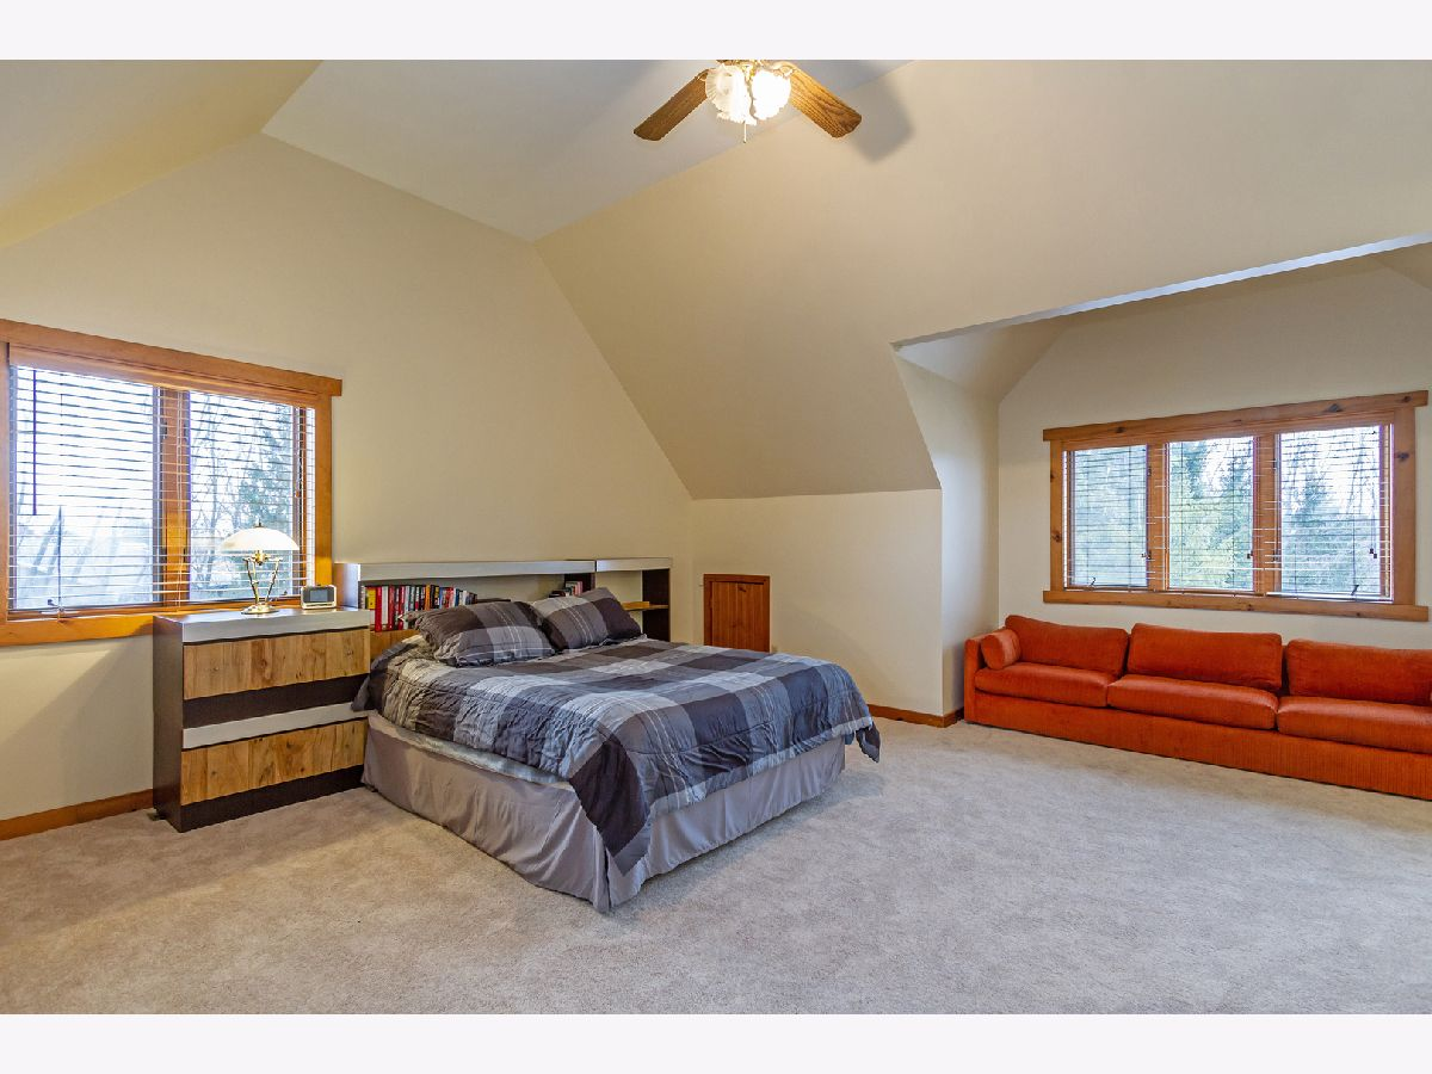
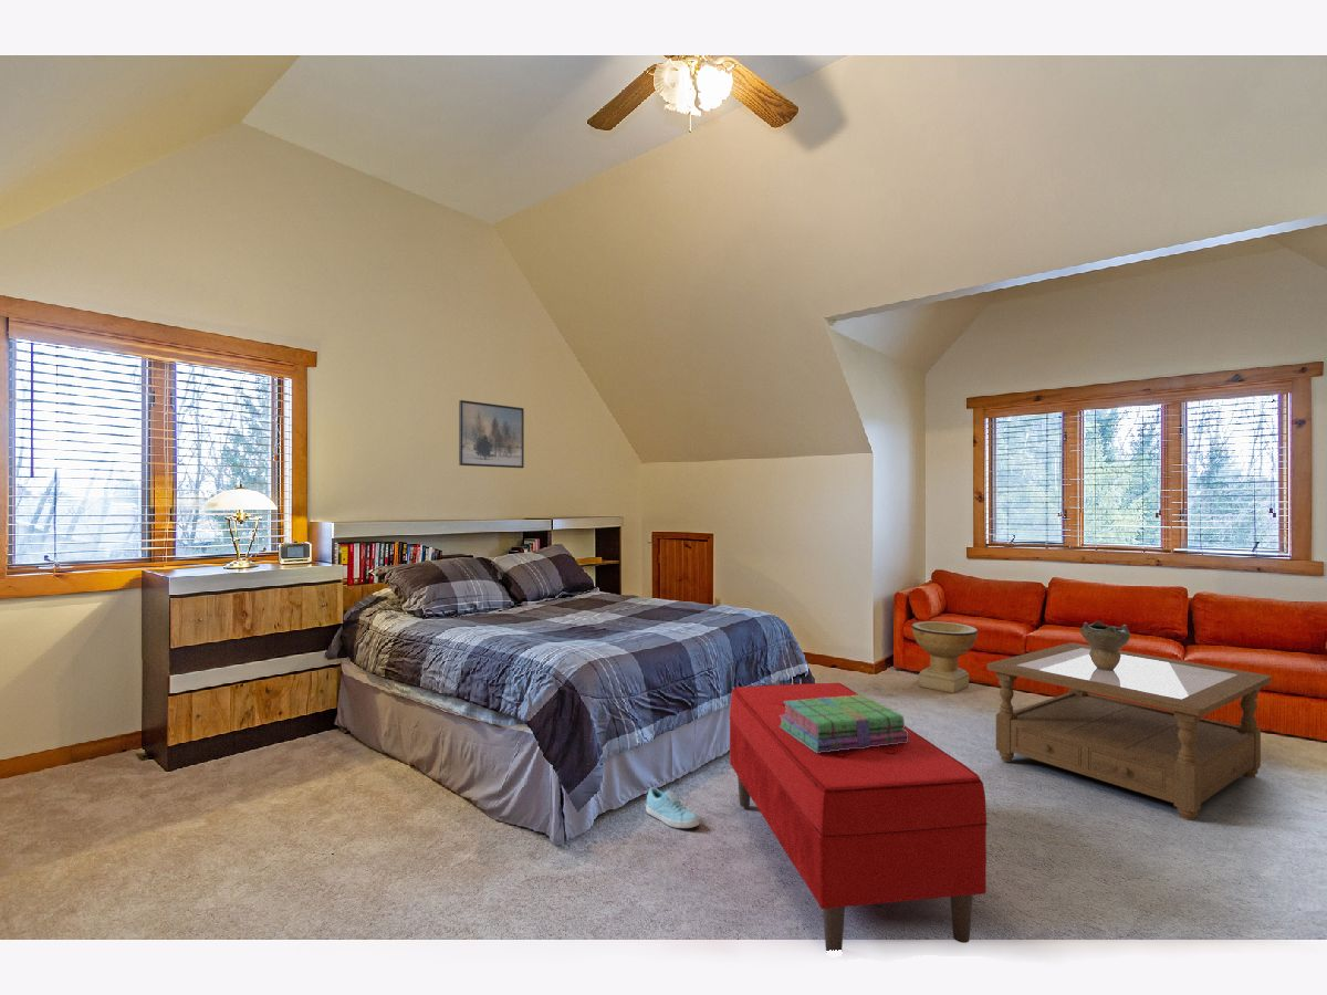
+ bench (833, 792)
+ sneaker (670, 806)
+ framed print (492, 436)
+ stack of books (842, 721)
+ decorative bowl (943, 656)
+ decorative bowl (1104, 646)
+ coffee table (1124, 719)
